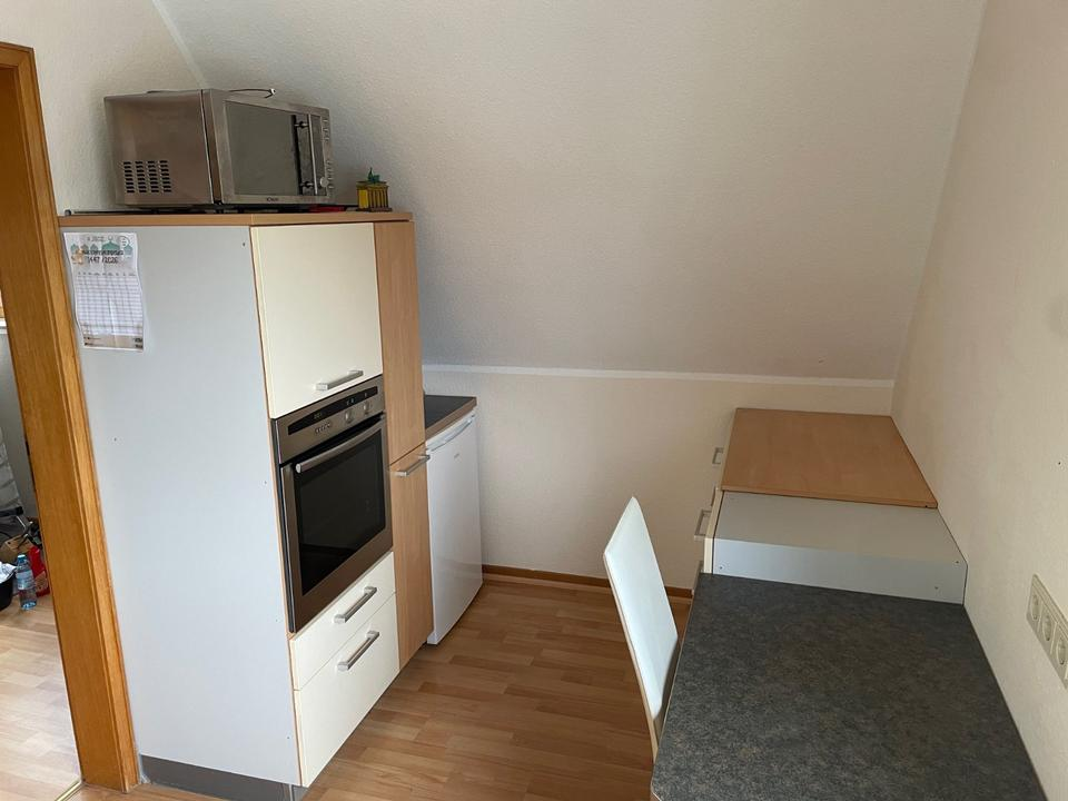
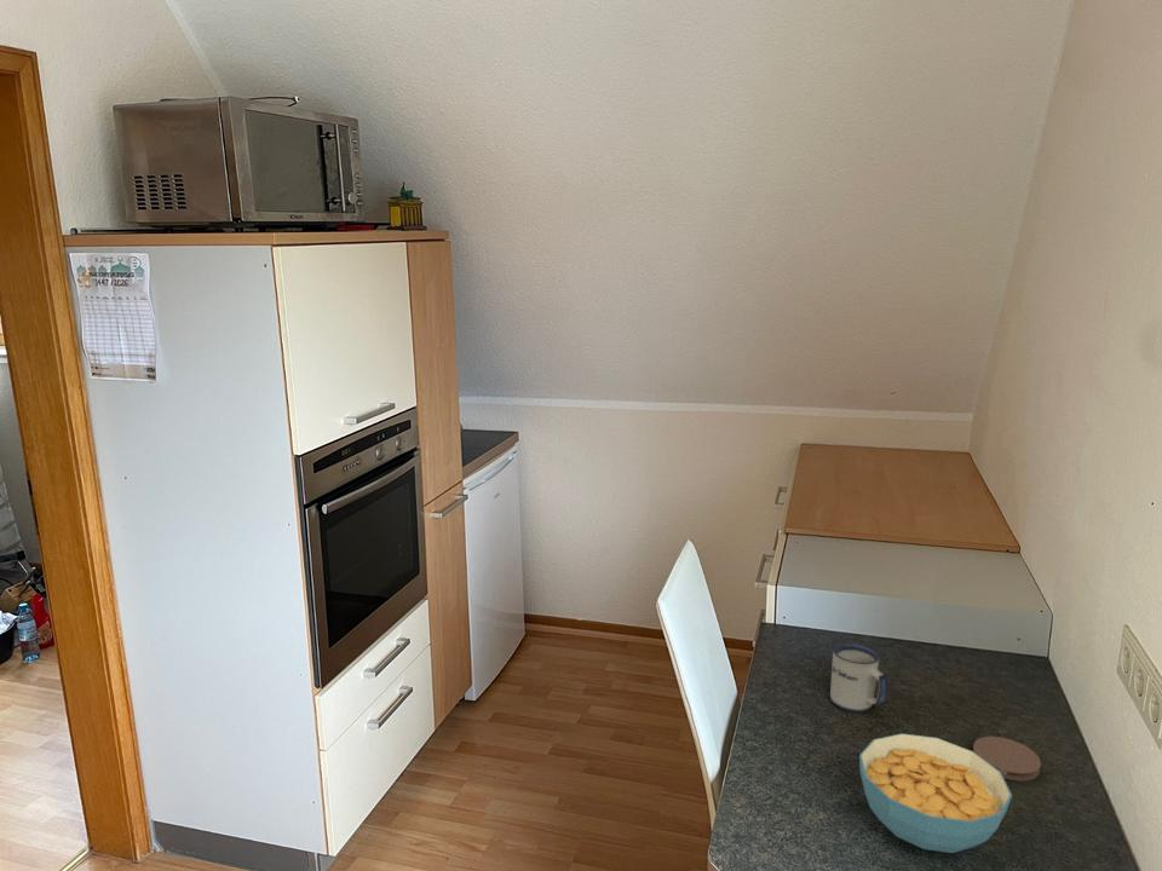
+ cereal bowl (928, 803)
+ mug (859, 681)
+ coaster (1006, 757)
